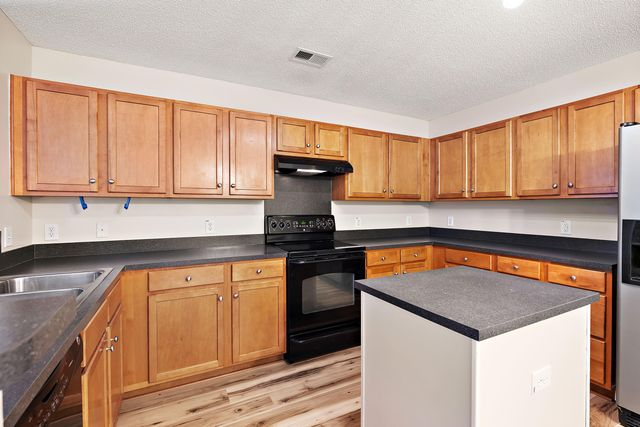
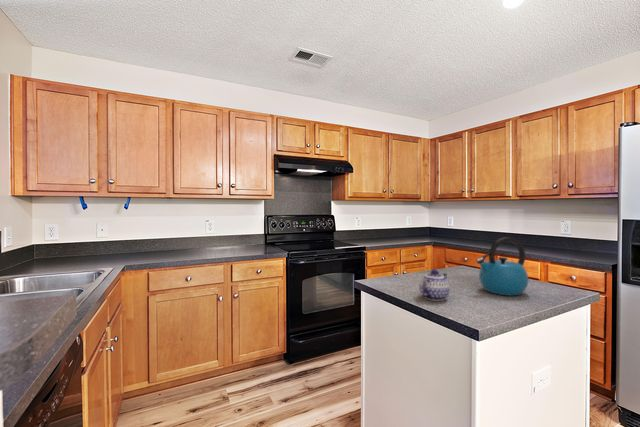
+ kettle (500, 264)
+ teapot (434, 283)
